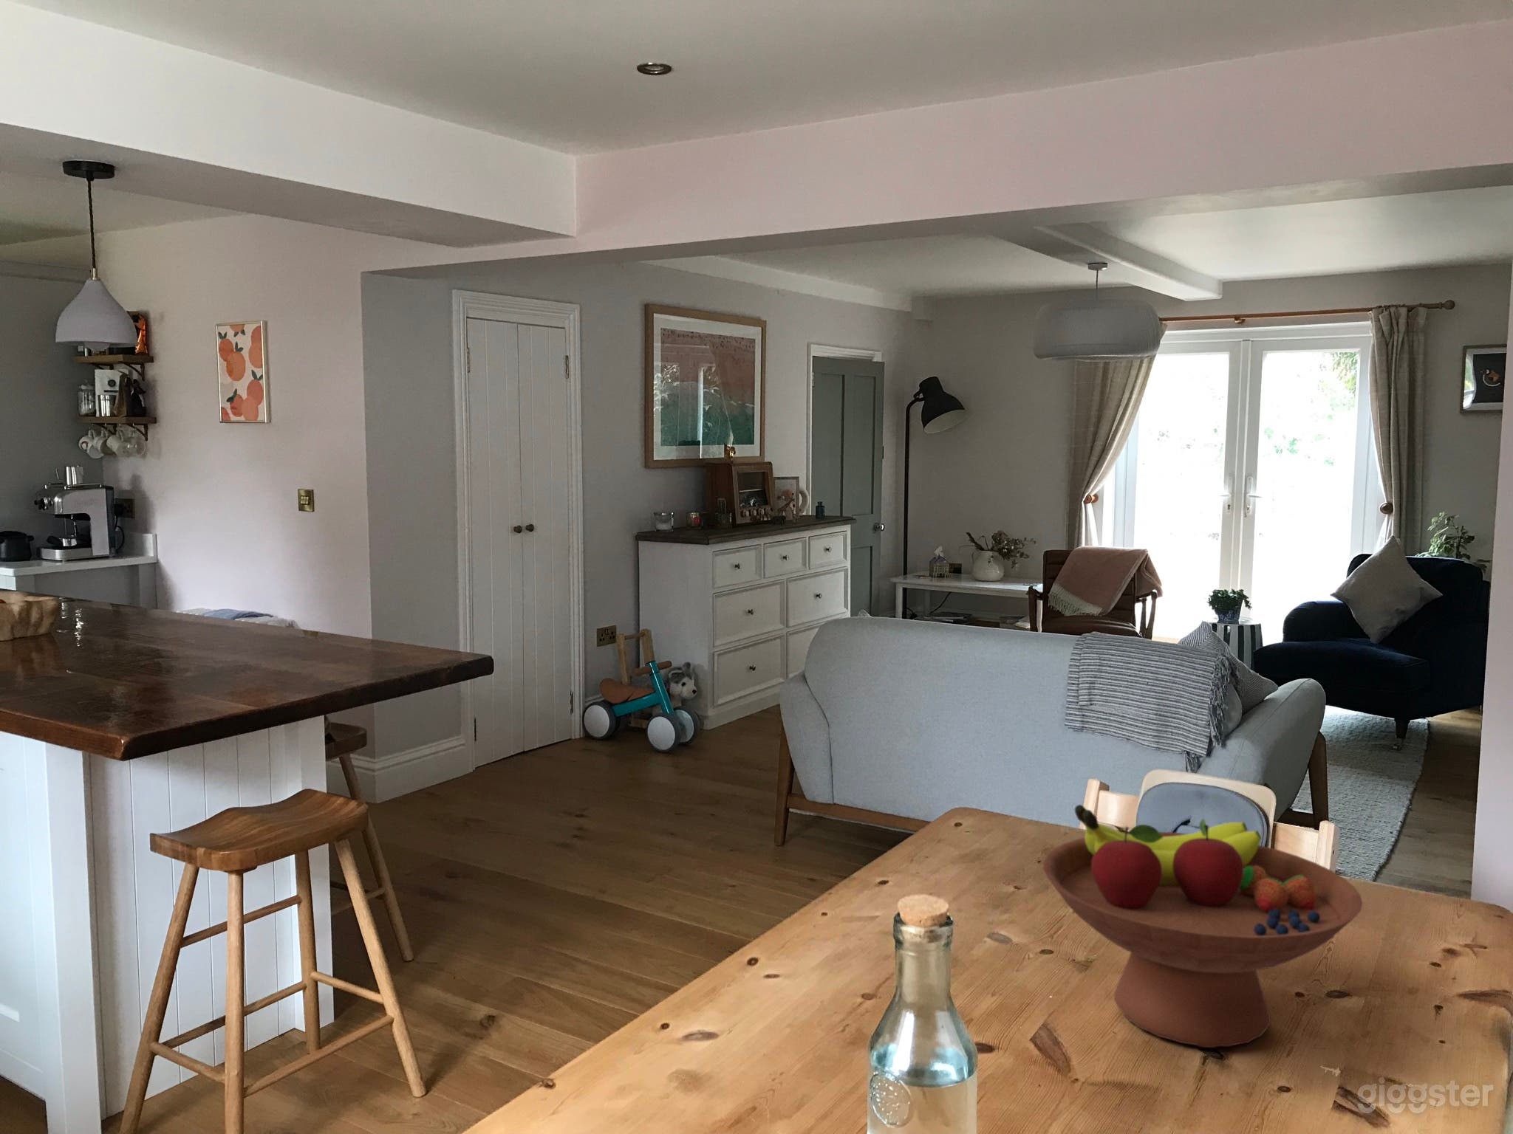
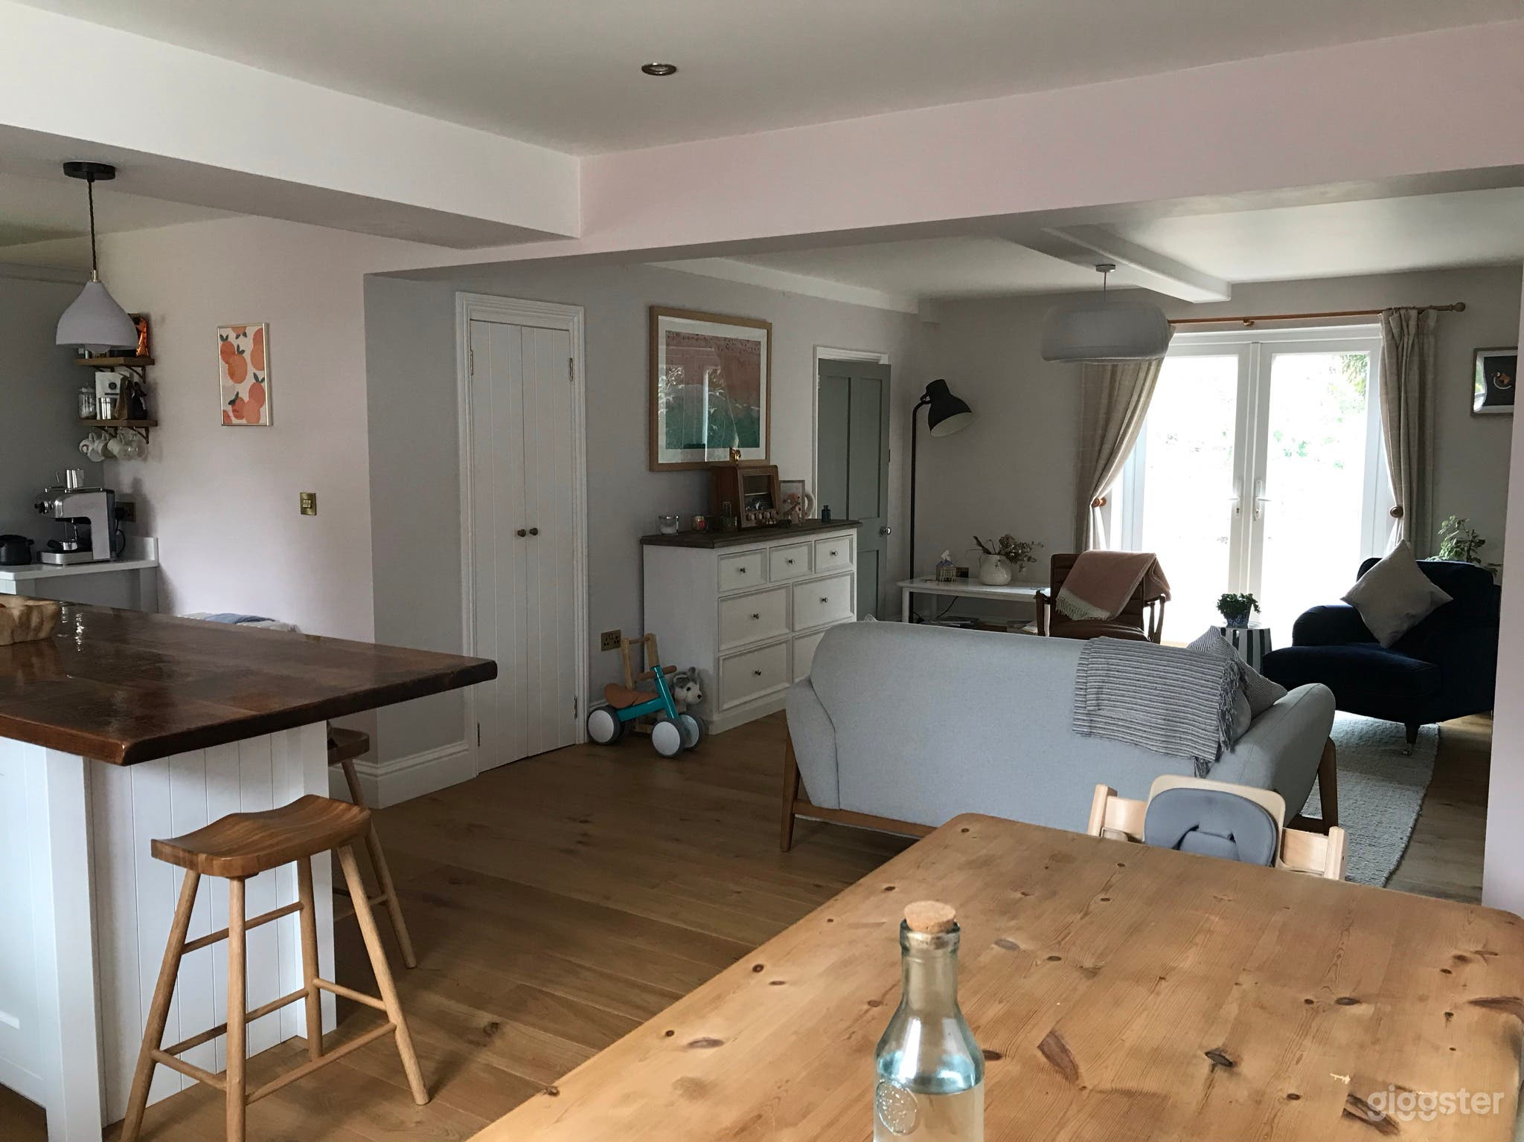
- fruit bowl (1194, 920)
